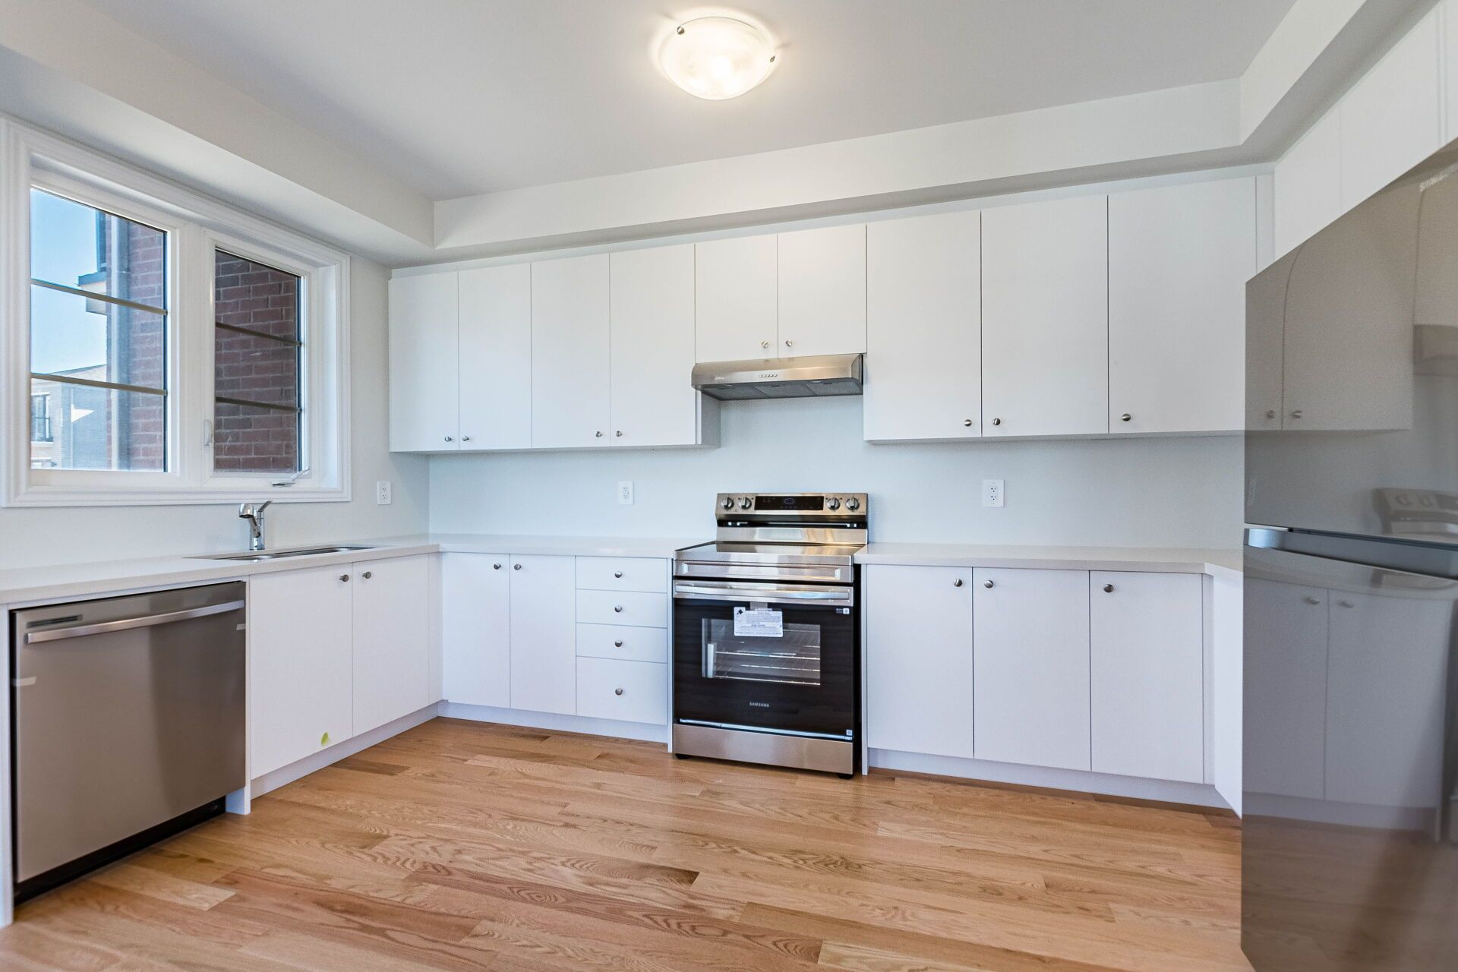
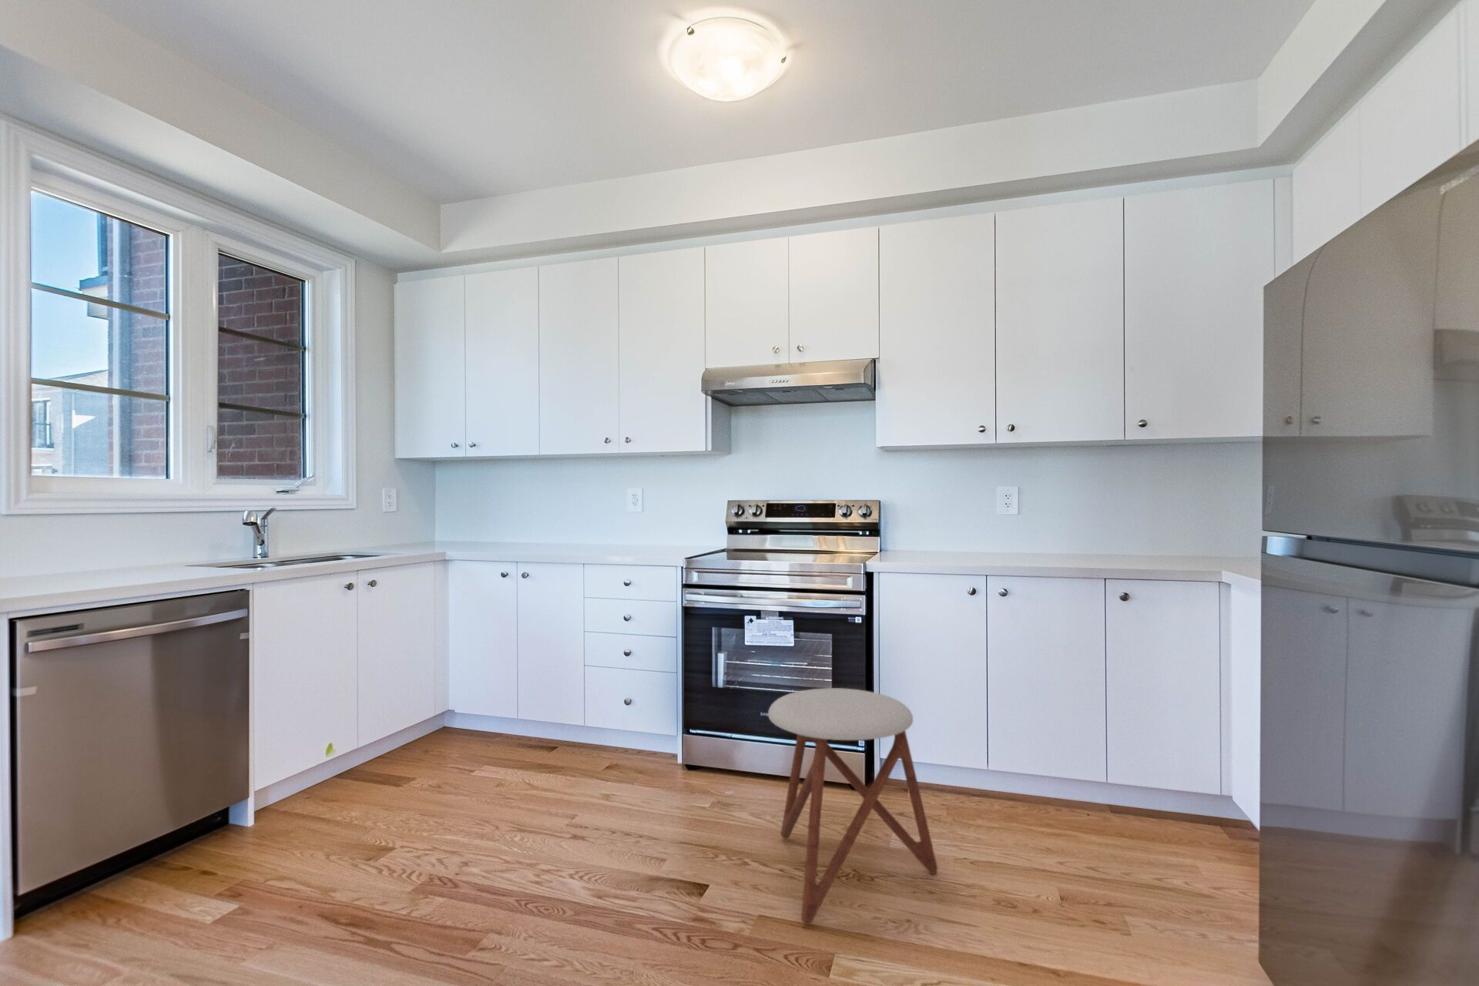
+ stool (854, 788)
